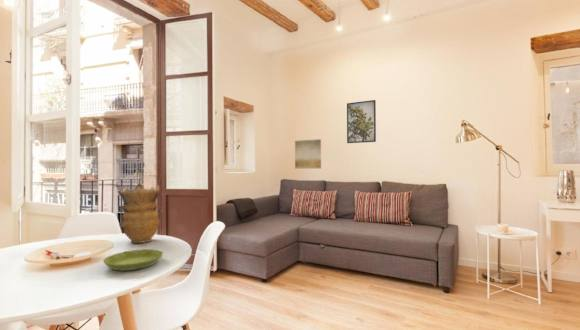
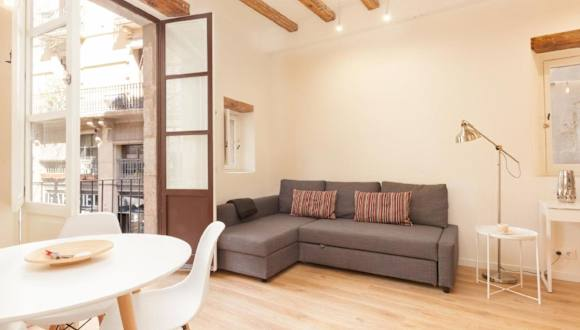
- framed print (361, 122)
- vase (140, 211)
- wall art (307, 154)
- saucer (134, 260)
